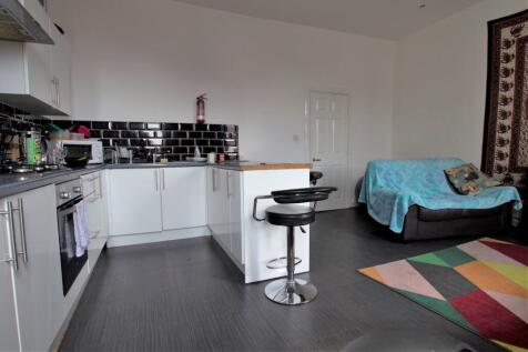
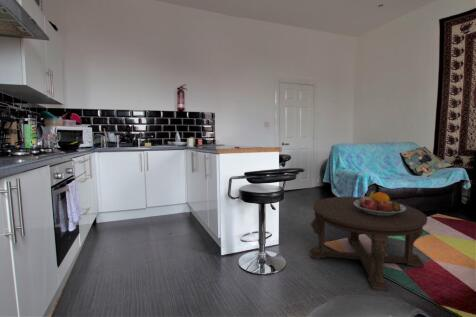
+ coffee table (364, 233)
+ fruit bowl (378, 203)
